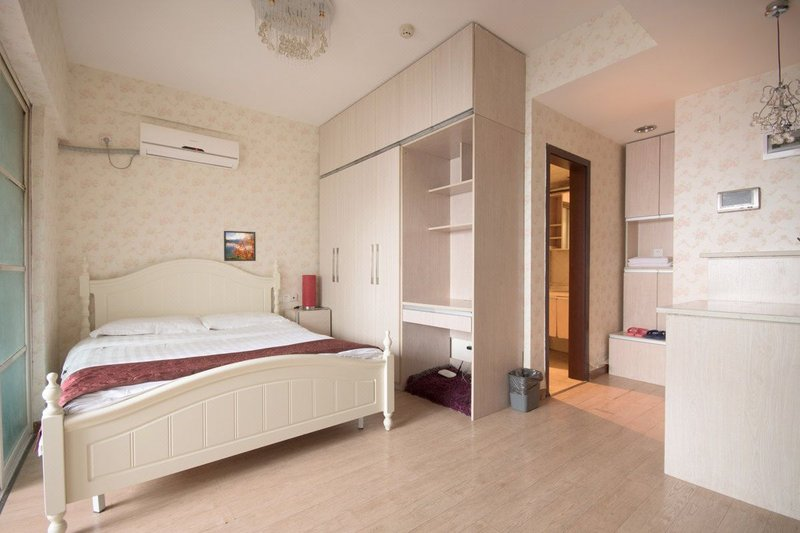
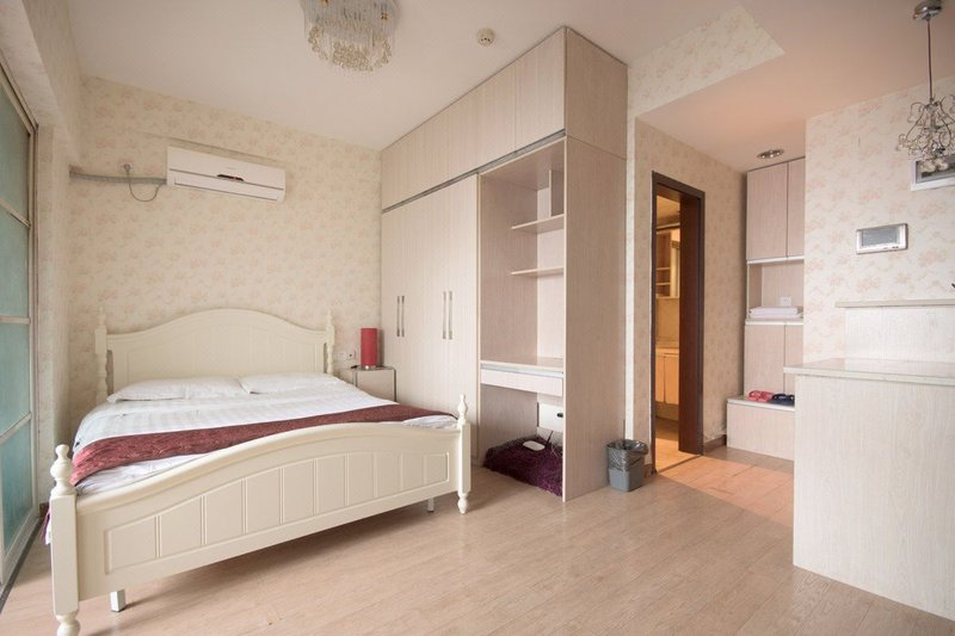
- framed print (240, 246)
